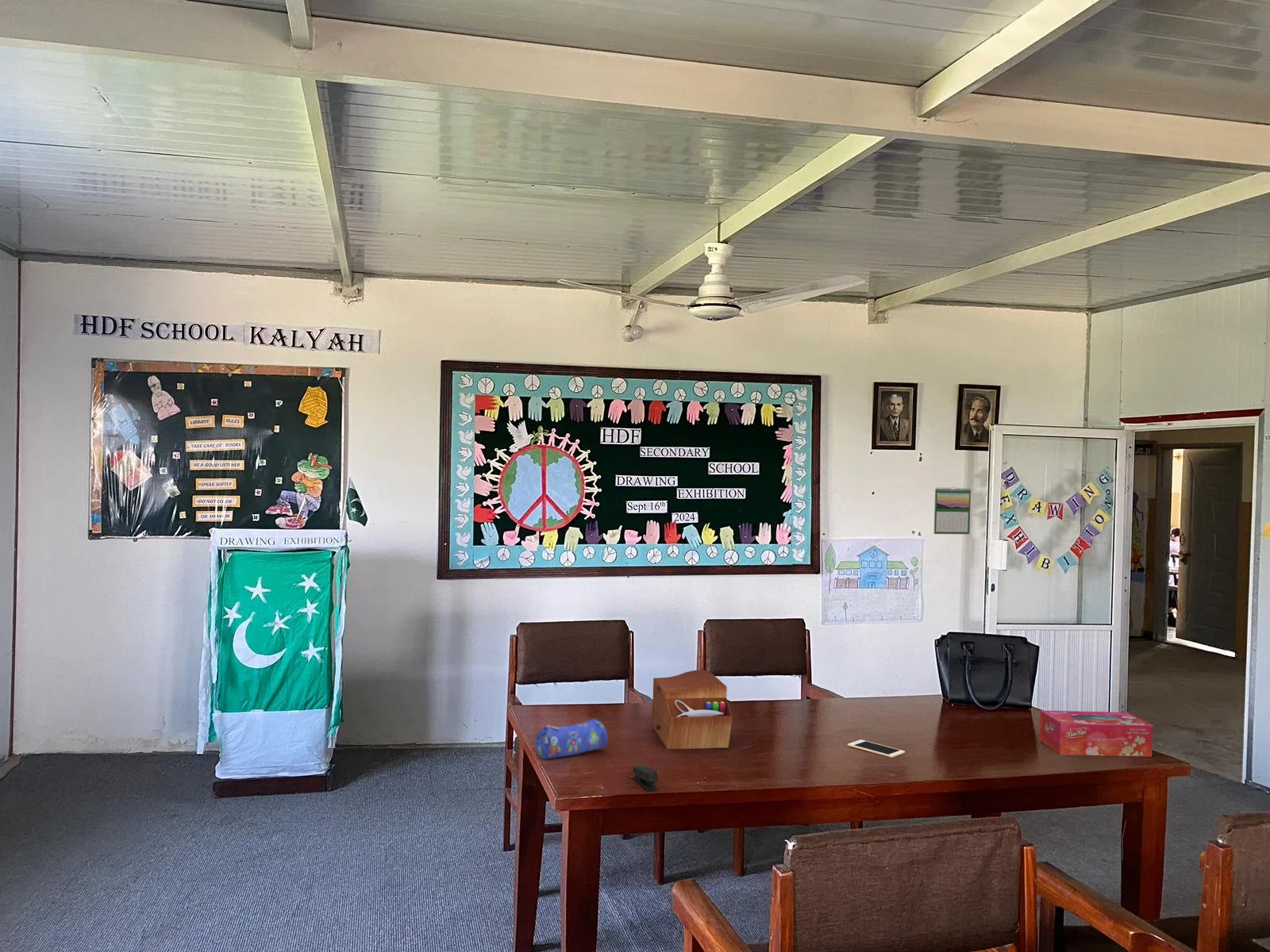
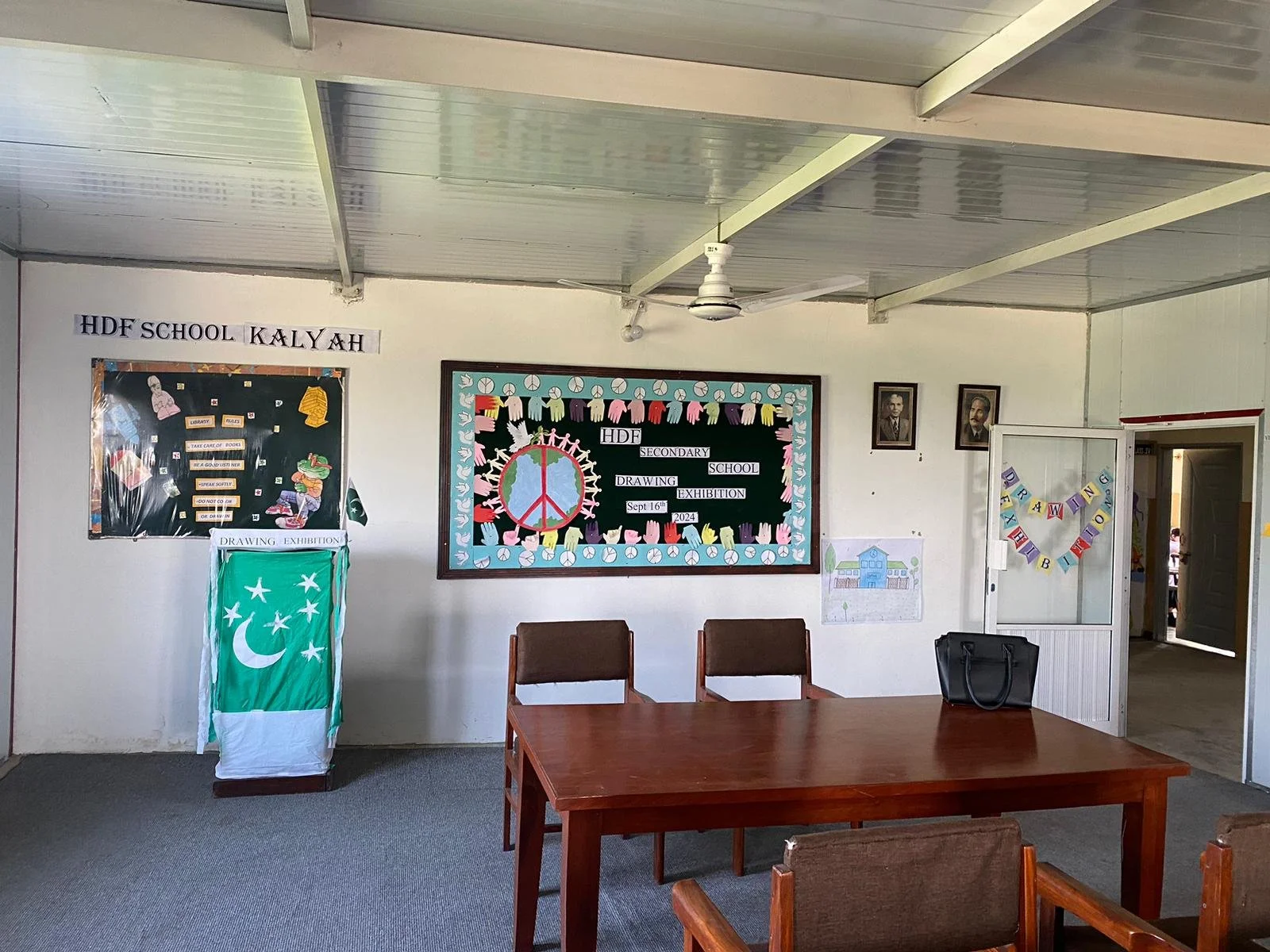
- sewing box (689, 709)
- pencil case (572, 738)
- cell phone (876, 748)
- stapler (645, 774)
- tissue box (1095, 732)
- calendar (952, 510)
